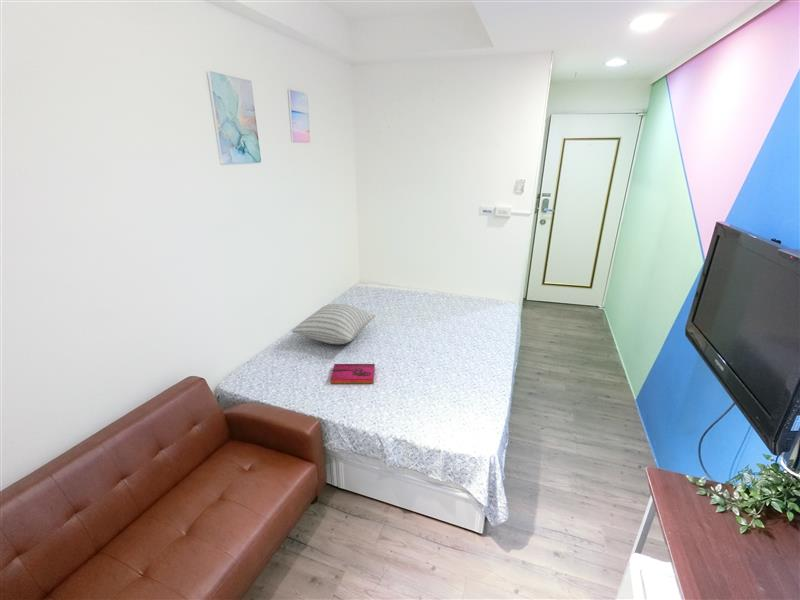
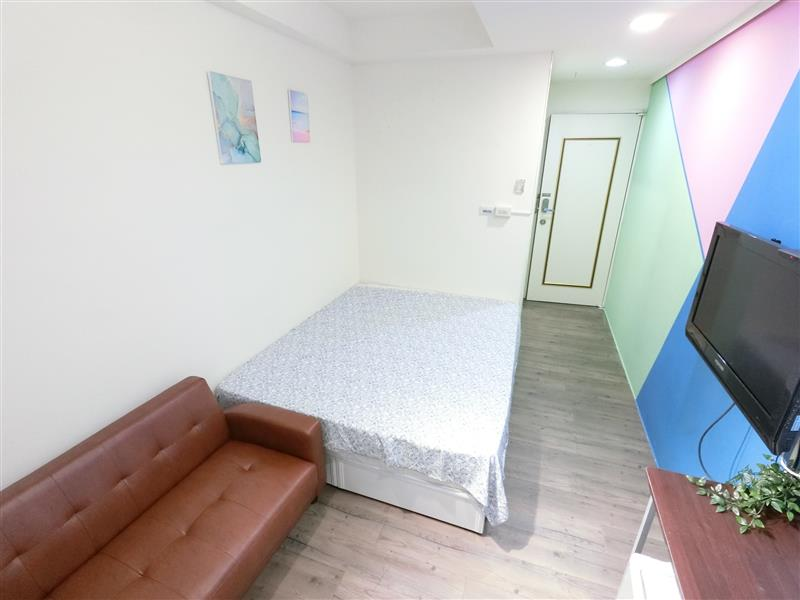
- pillow (335, 323)
- hardback book (353, 373)
